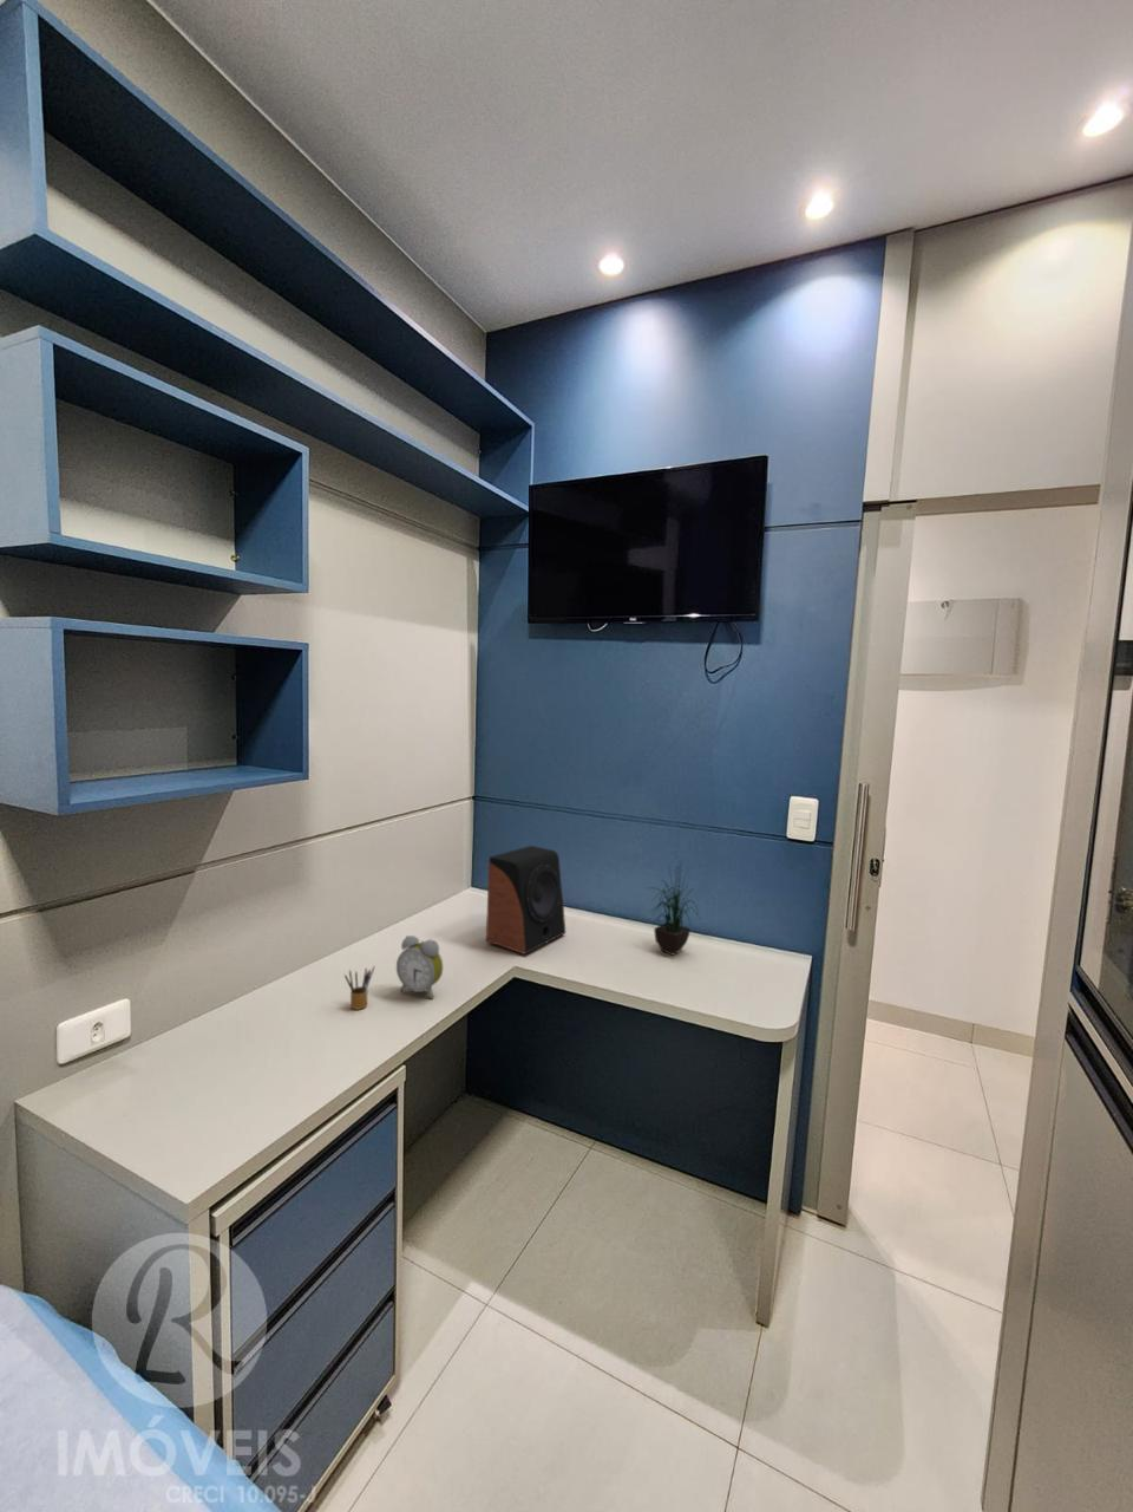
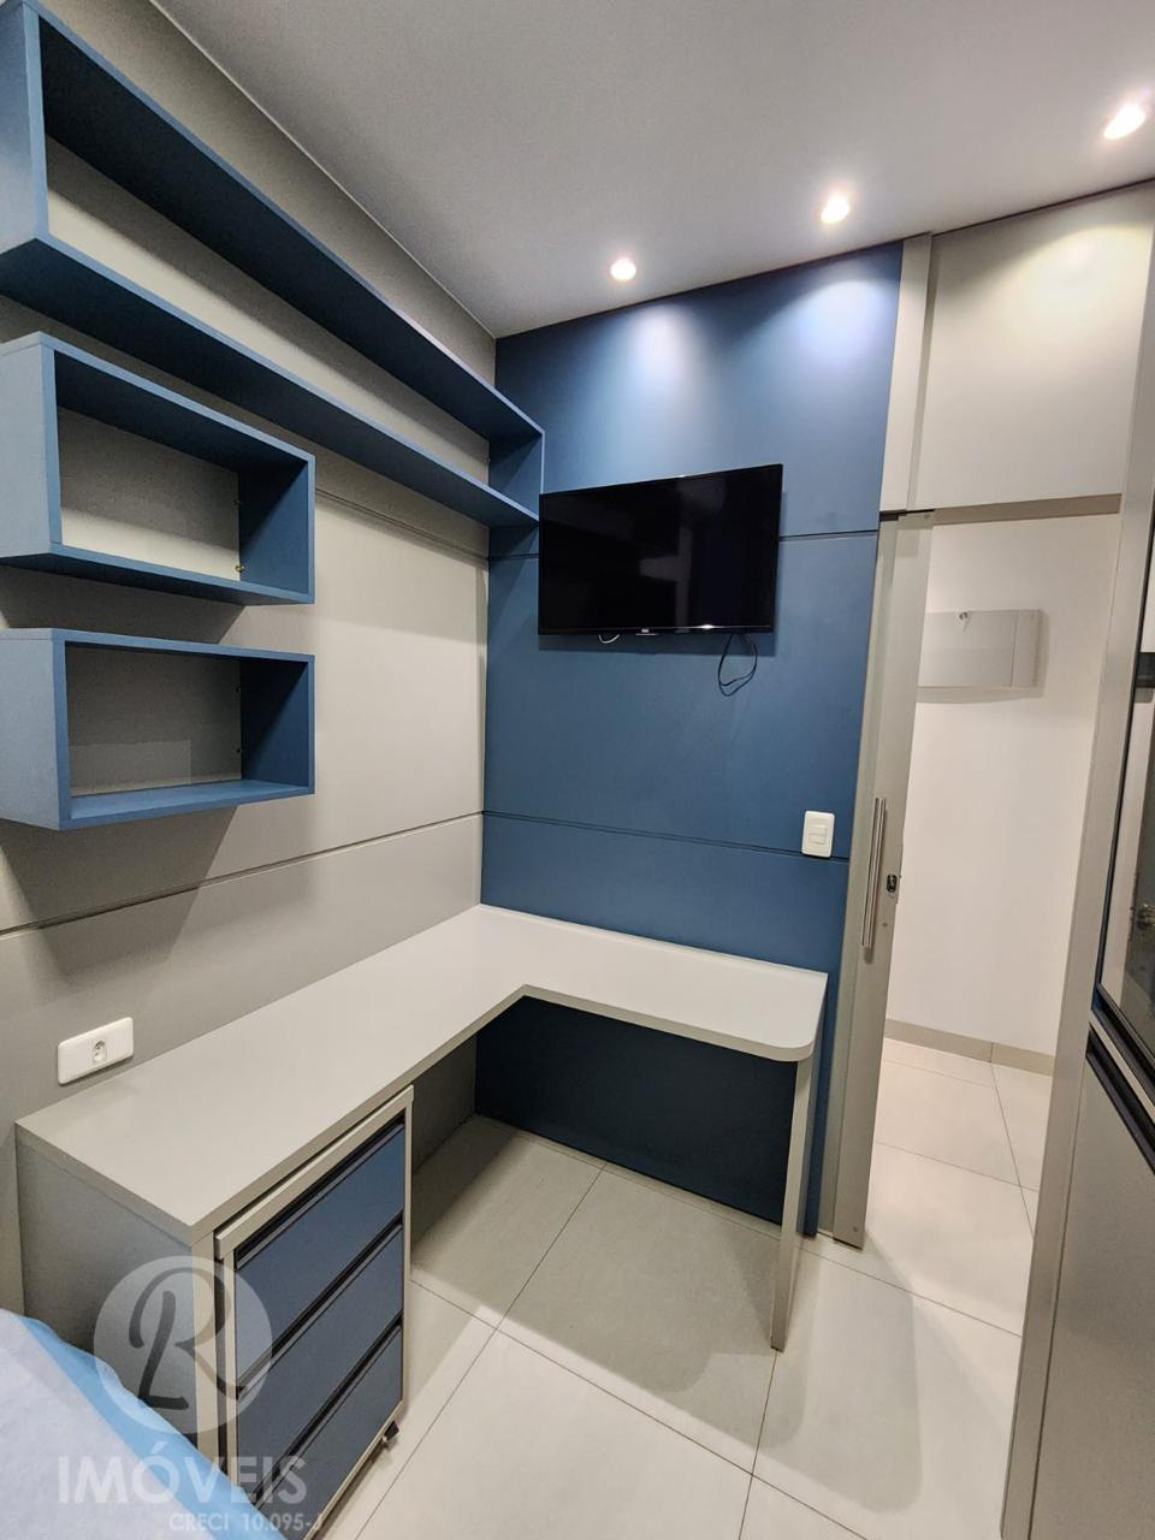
- potted plant (674, 895)
- pencil box (358, 986)
- speaker (526, 896)
- alarm clock (421, 964)
